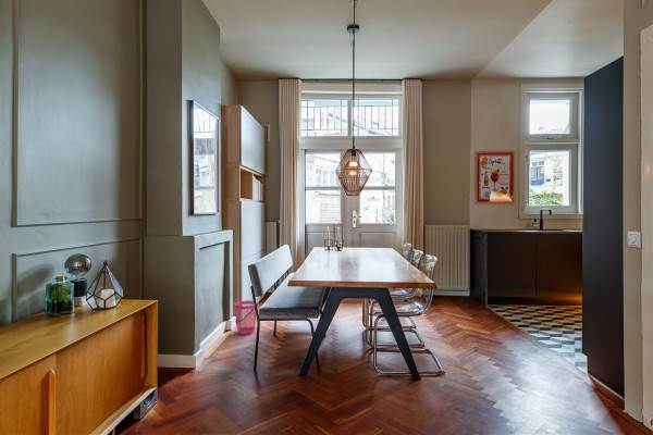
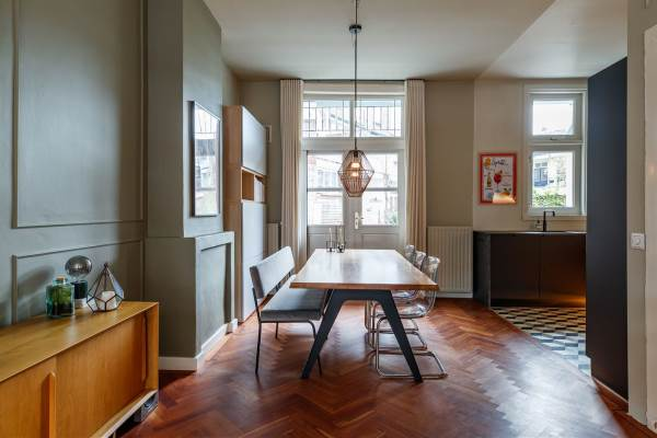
- waste basket (246, 316)
